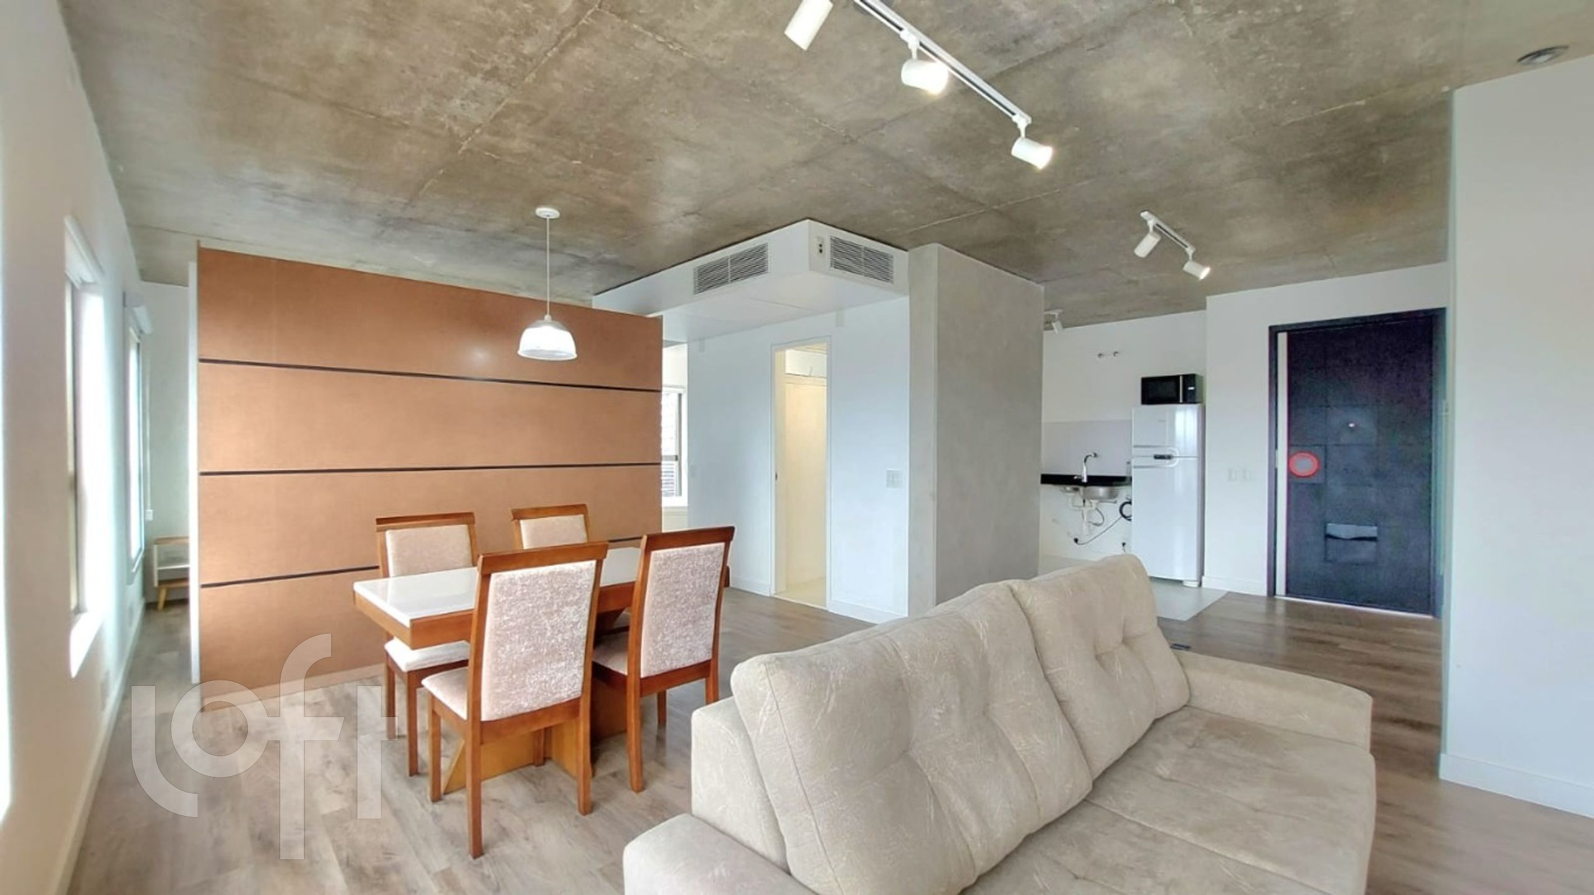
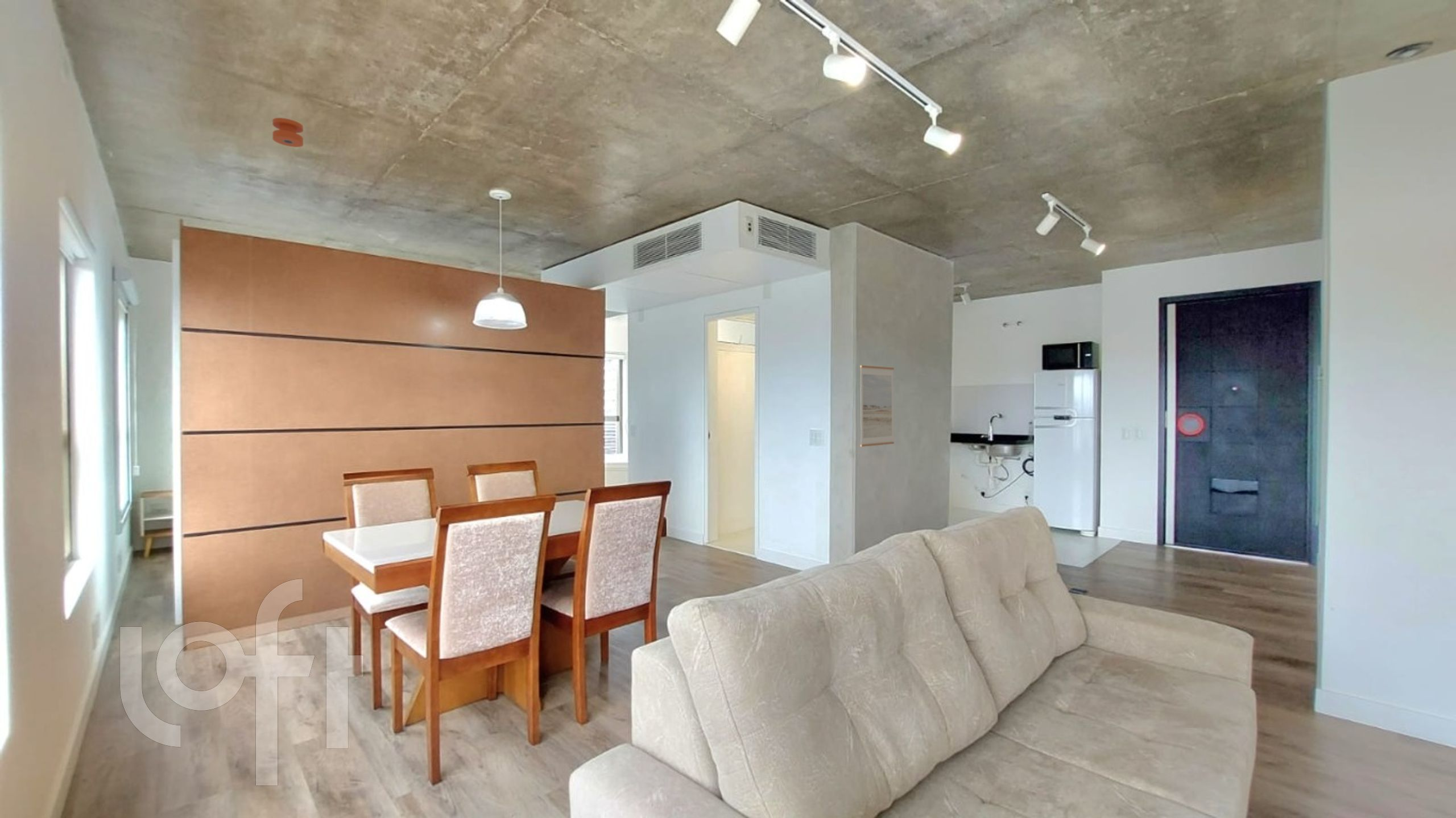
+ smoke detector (288, 132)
+ wall art (878, 406)
